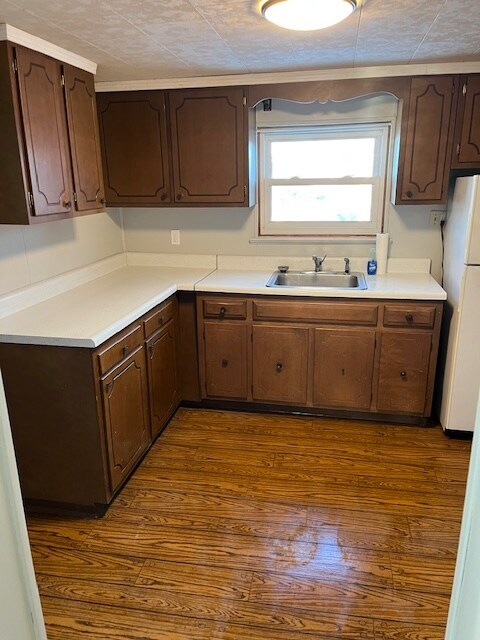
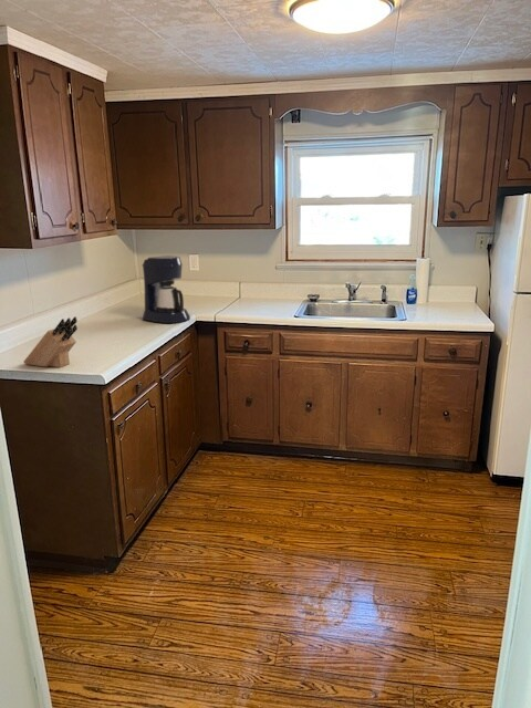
+ knife block (51, 340)
+ coffee maker (165, 288)
